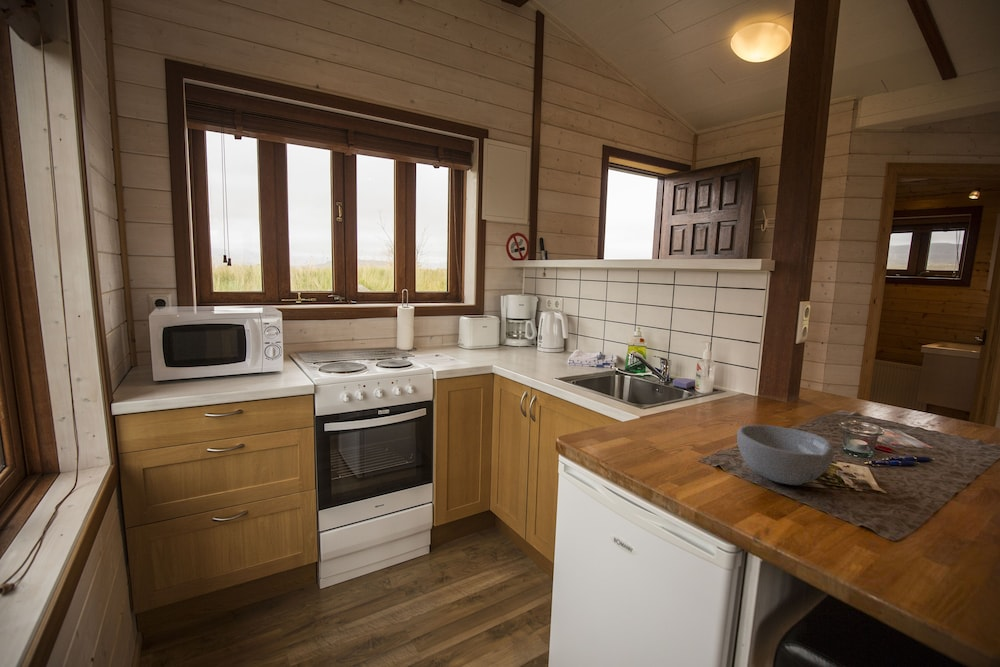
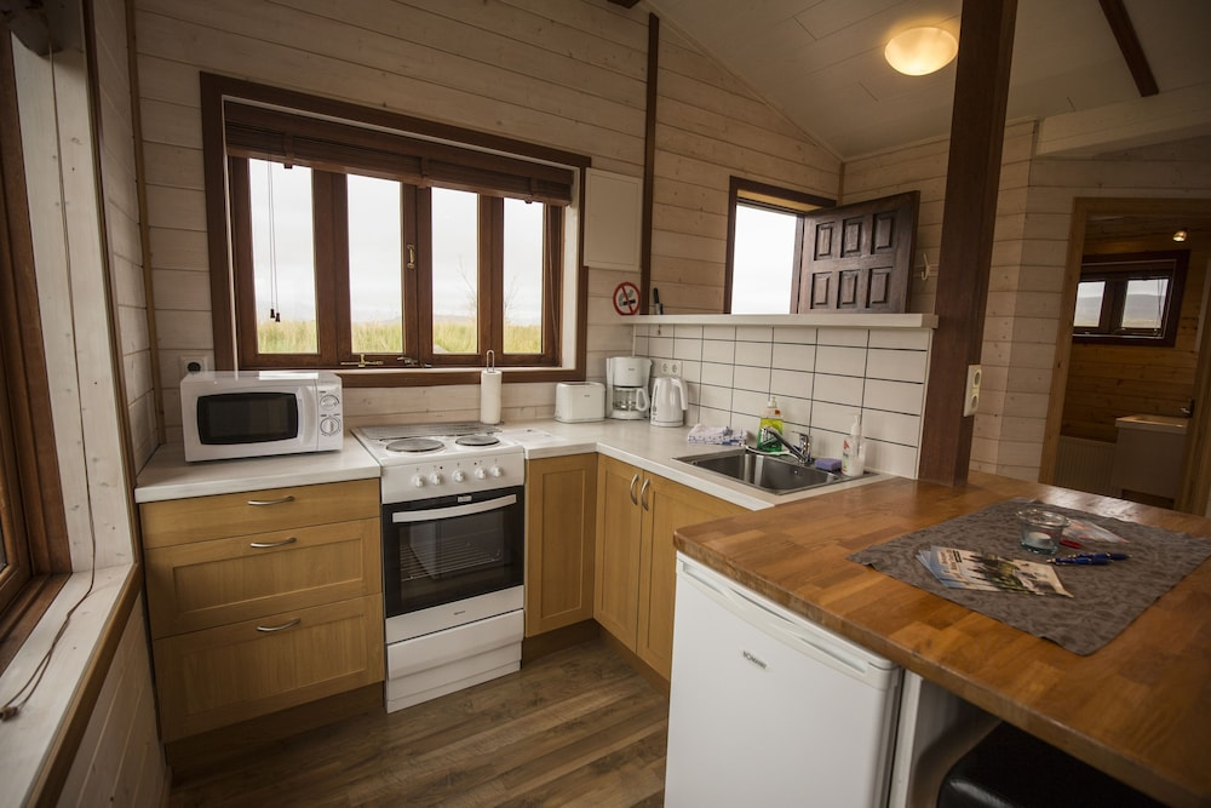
- bowl (782, 456)
